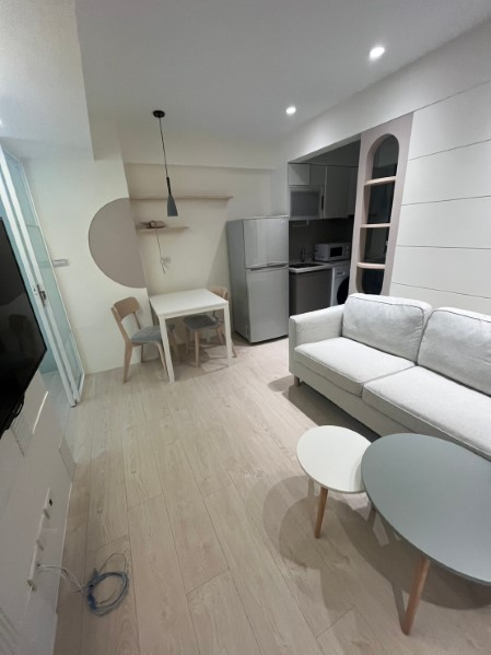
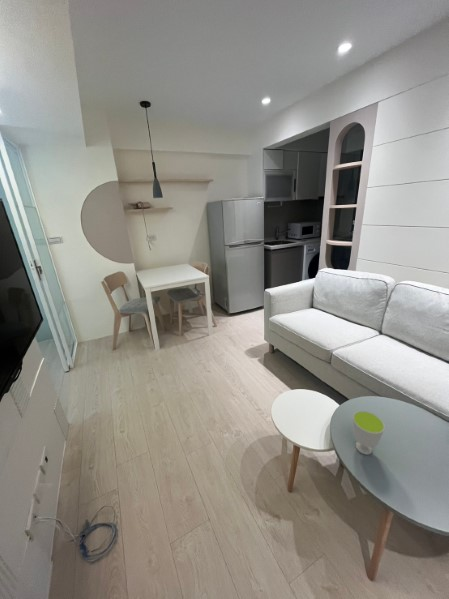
+ cup (365, 435)
